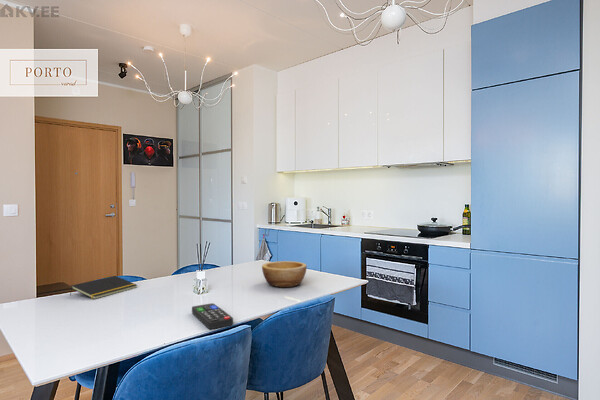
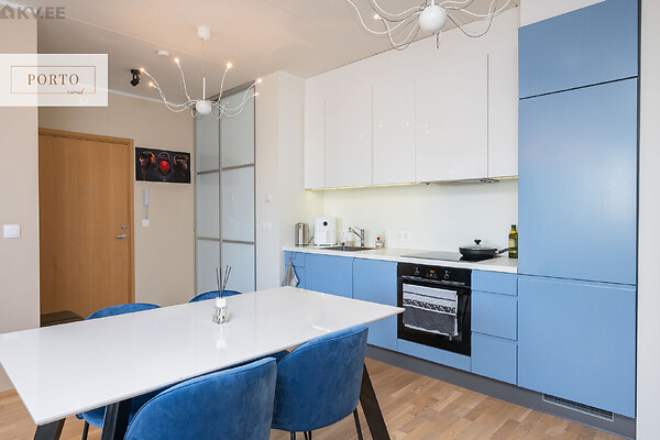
- bowl (284, 274)
- notepad (105, 286)
- remote control (211, 314)
